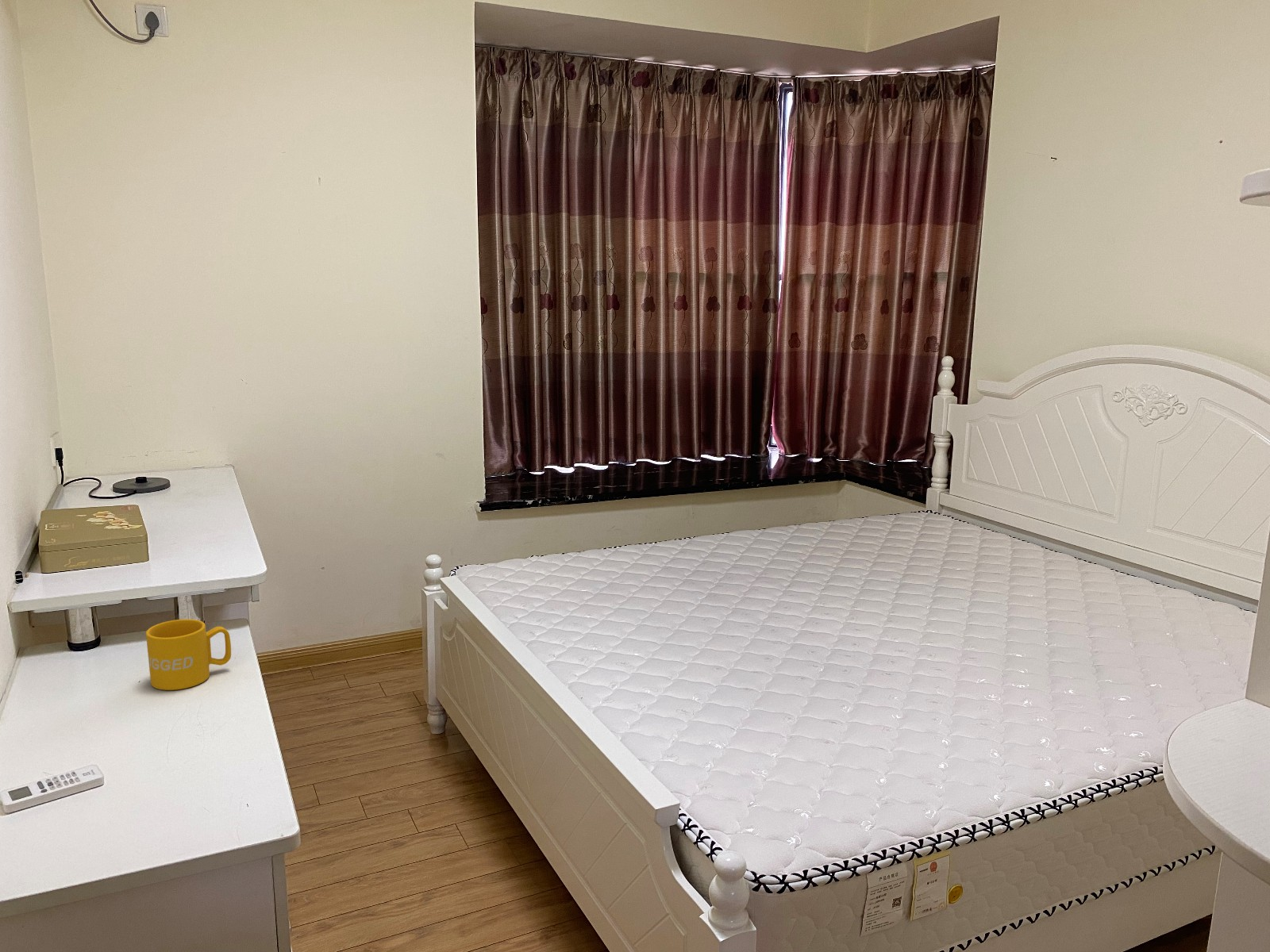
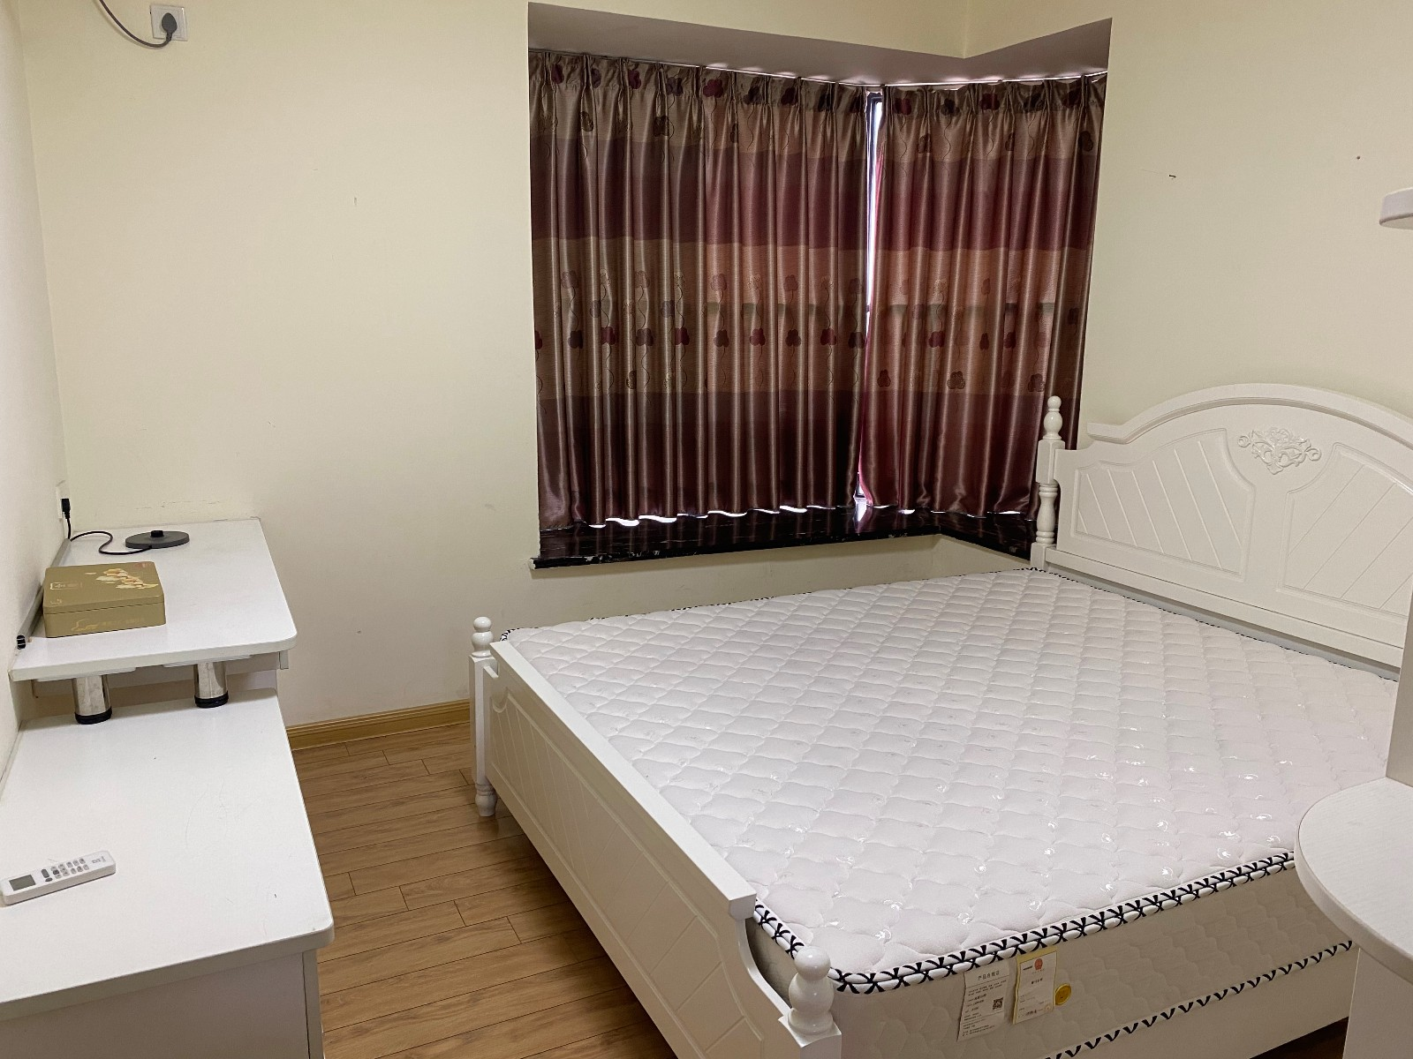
- mug (190, 651)
